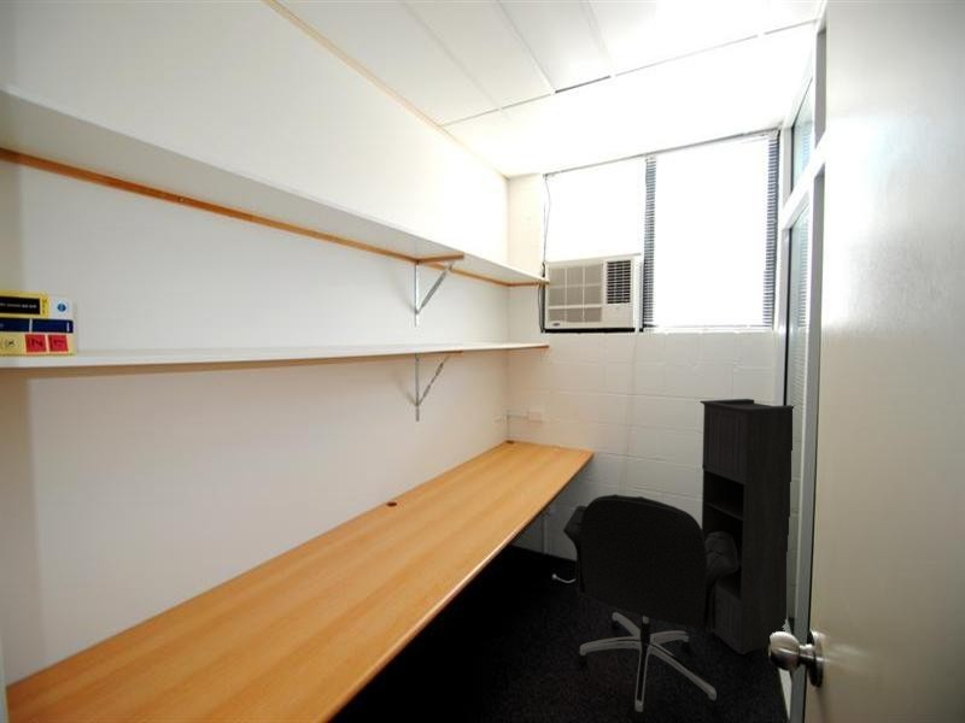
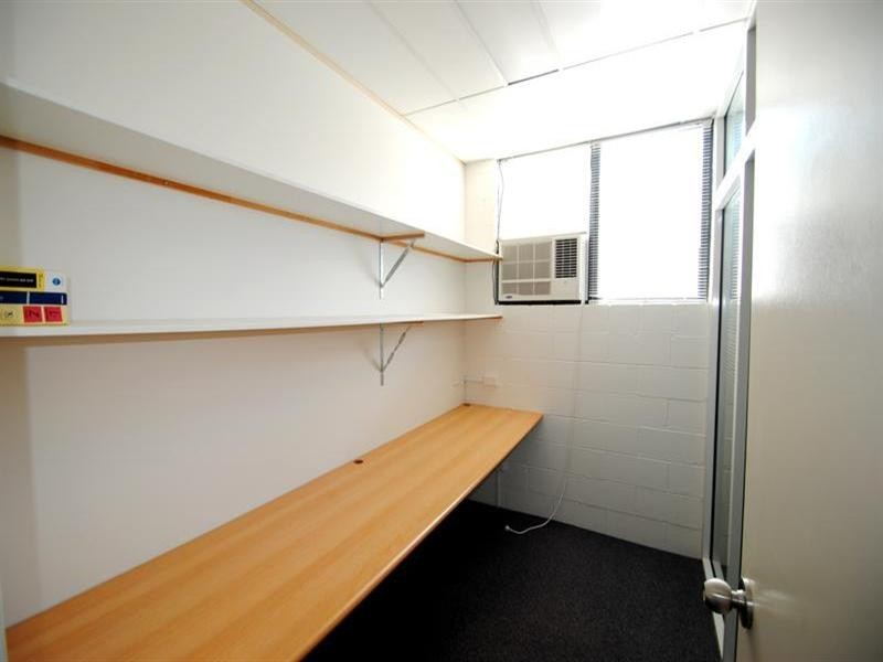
- office chair (645, 578)
- storage cabinet (744, 518)
